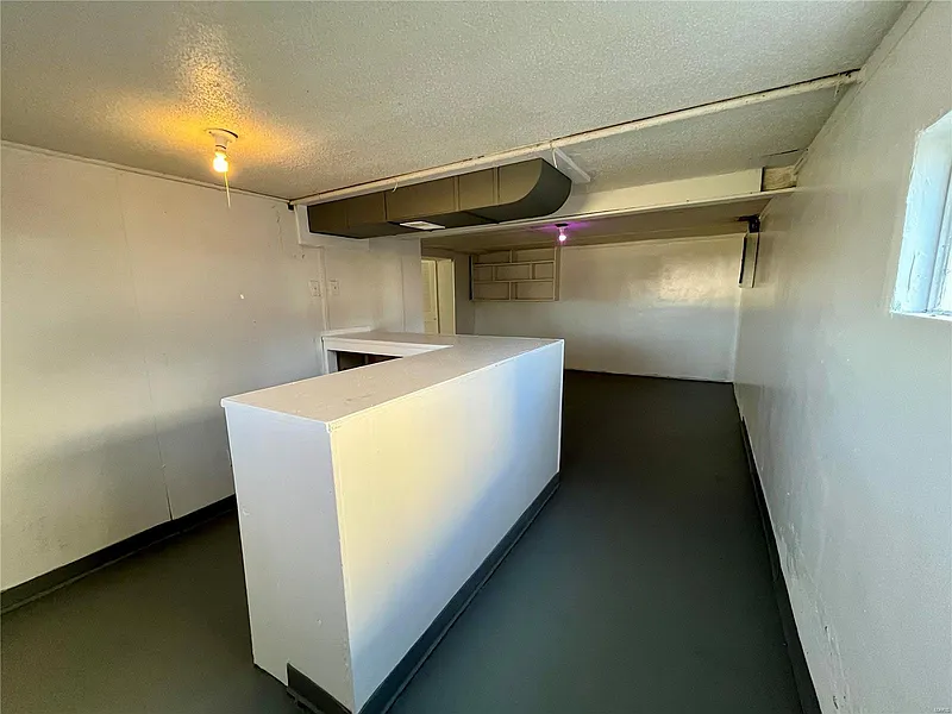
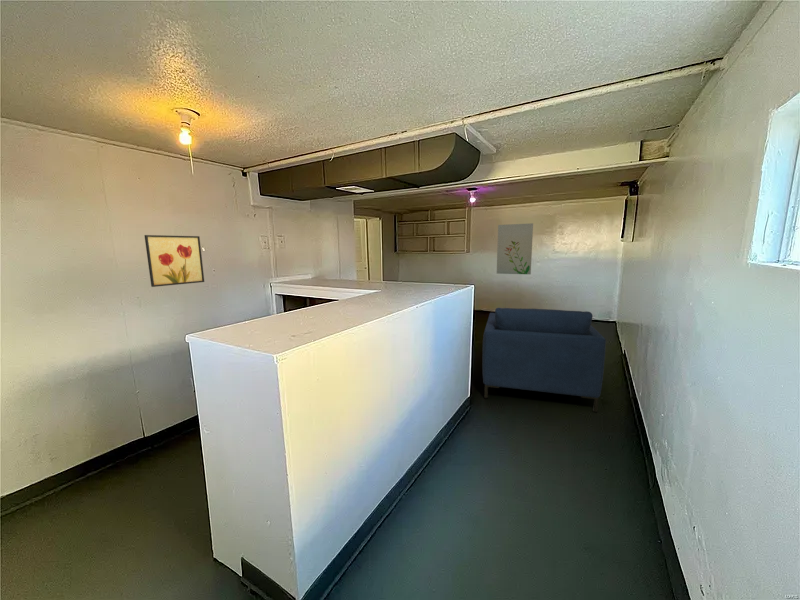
+ wall art (176, 260)
+ wall art (514, 249)
+ chair (536, 345)
